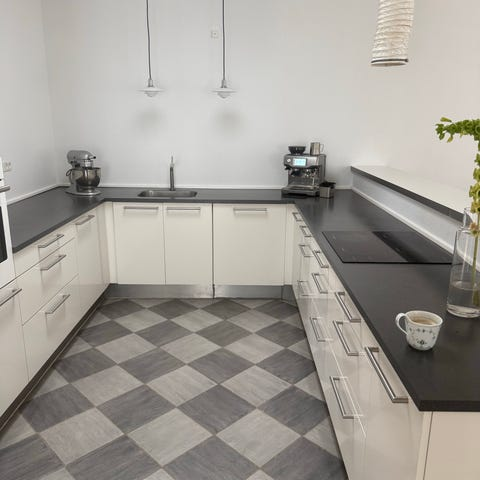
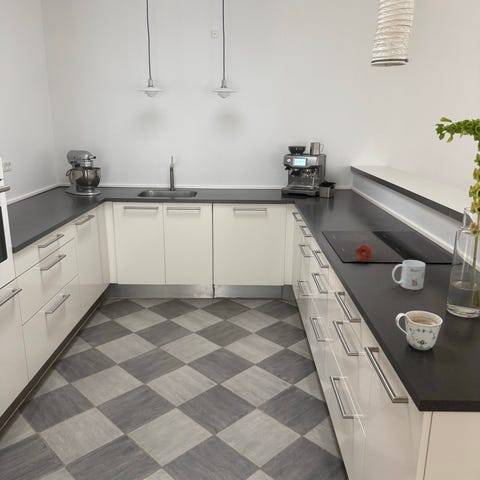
+ fruit (364, 252)
+ mug (407, 274)
